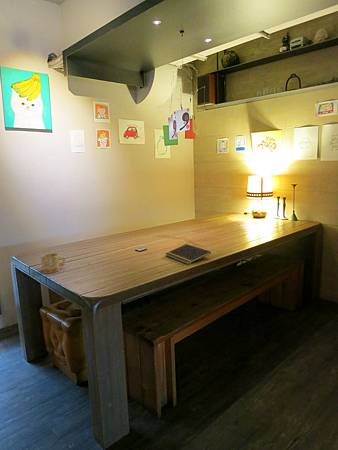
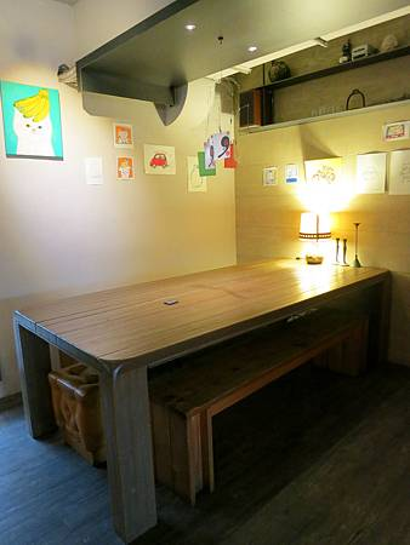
- notepad (187, 253)
- mug (53, 262)
